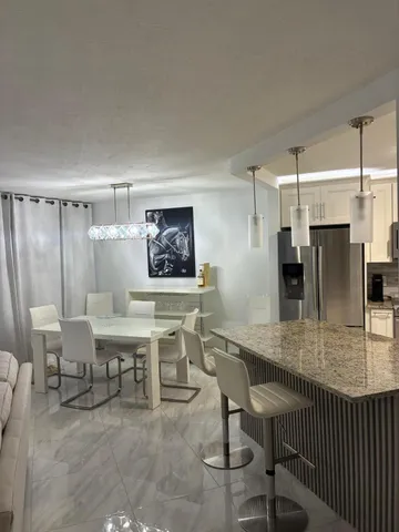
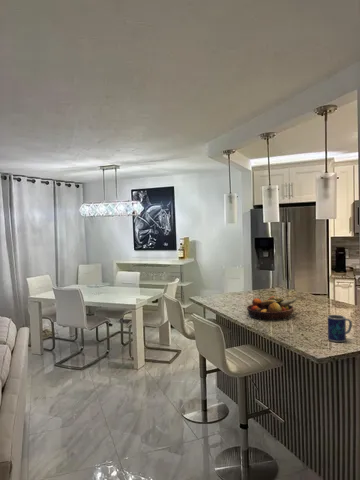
+ mug (340, 327)
+ fruit bowl (270, 305)
